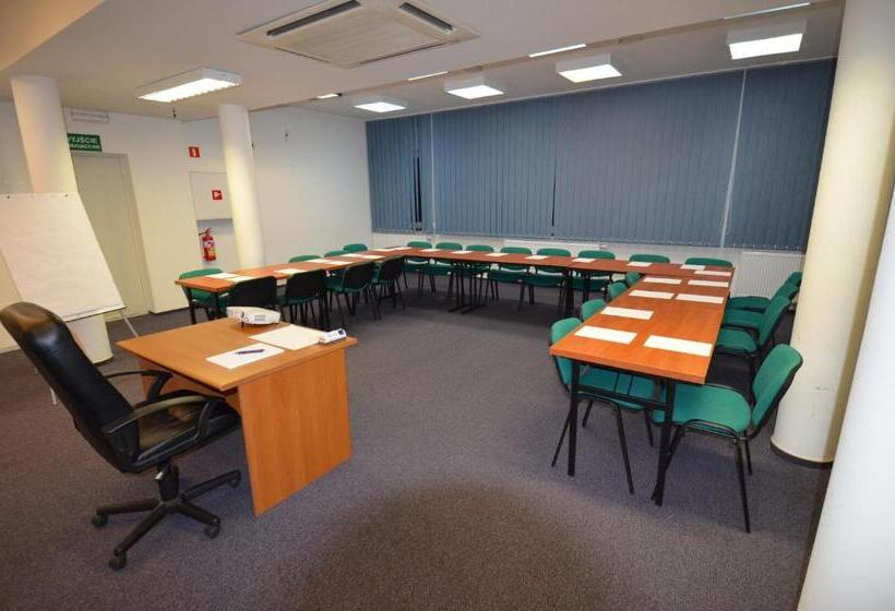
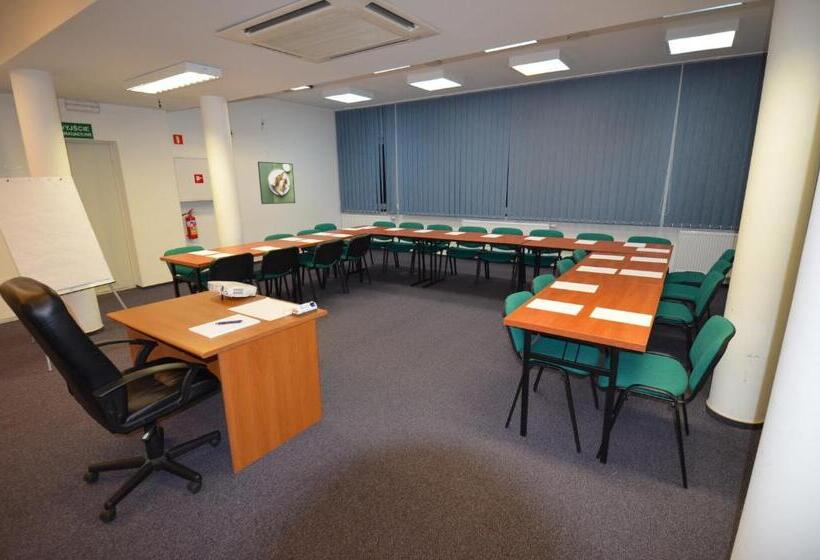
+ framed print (277, 183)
